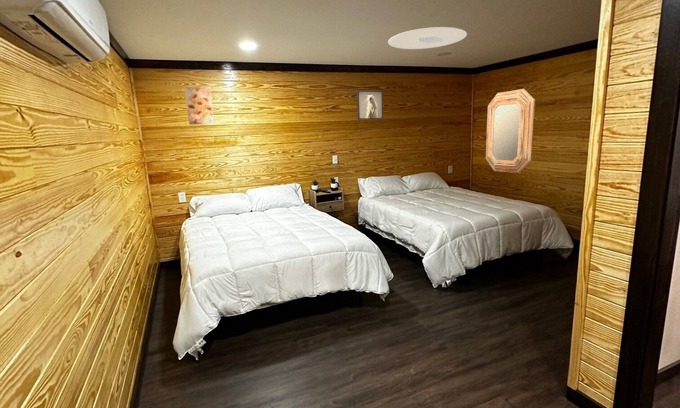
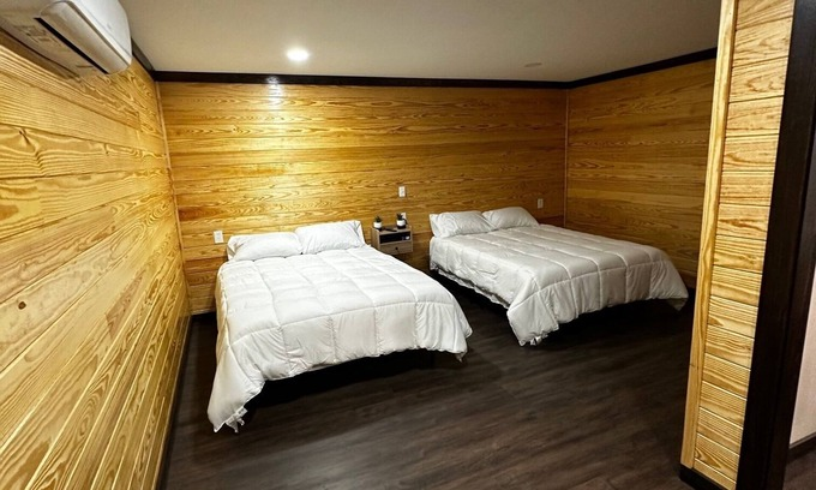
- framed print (370, 105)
- home mirror (507, 132)
- ceiling light (426, 35)
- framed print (199, 106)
